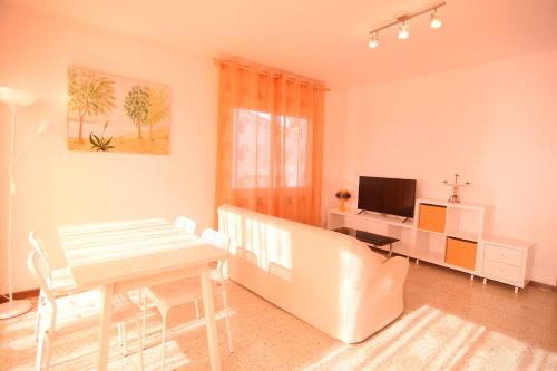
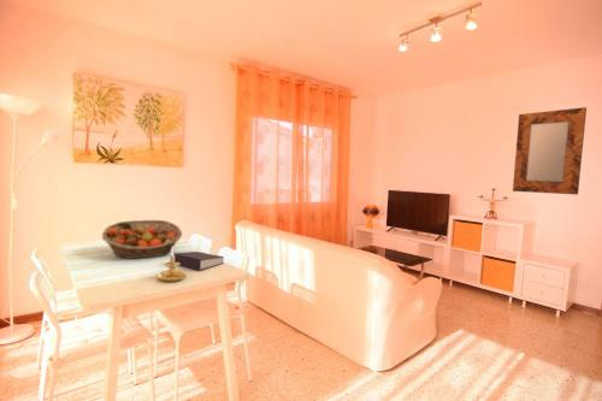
+ book (197, 258)
+ home mirror (547, 152)
+ candle holder (171, 261)
+ fruit basket (143, 237)
